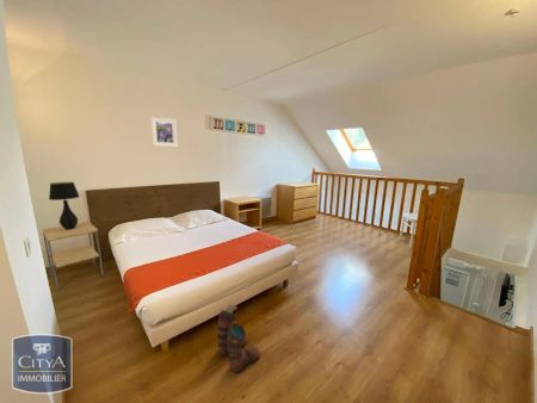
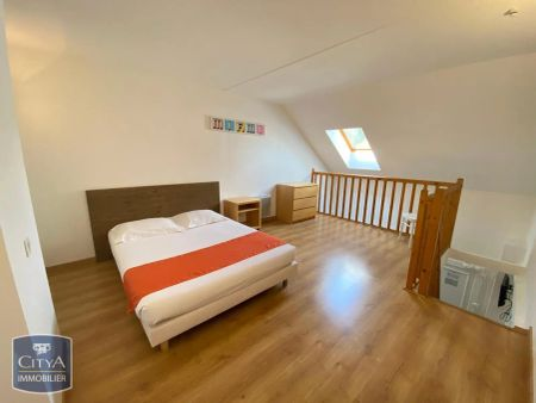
- side table (74, 253)
- table lamp (66, 205)
- boots (235, 331)
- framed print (163, 132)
